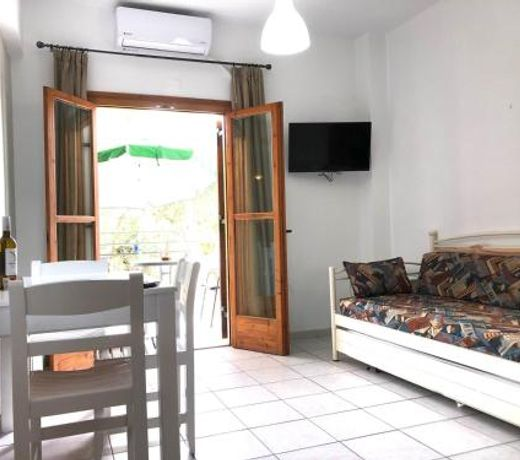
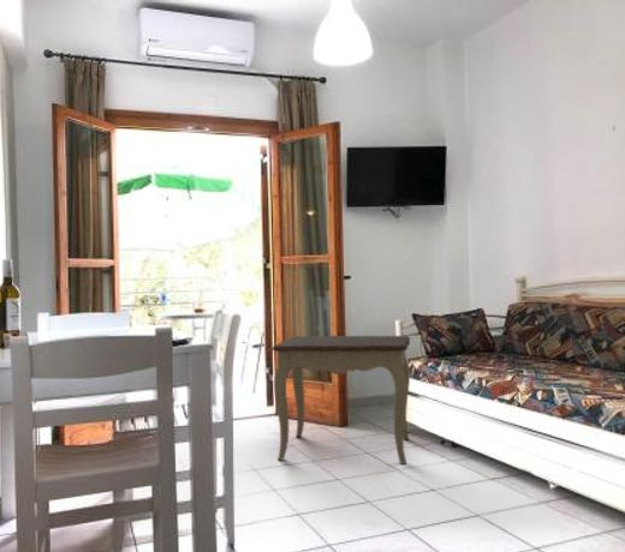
+ side table (341, 373)
